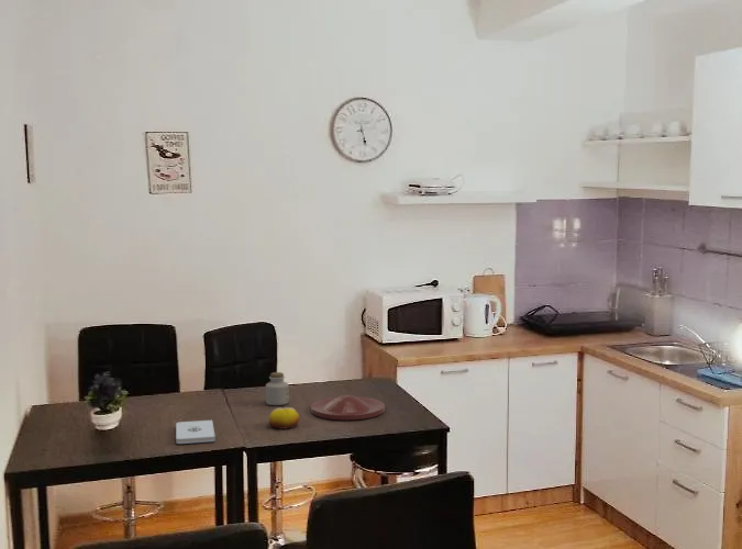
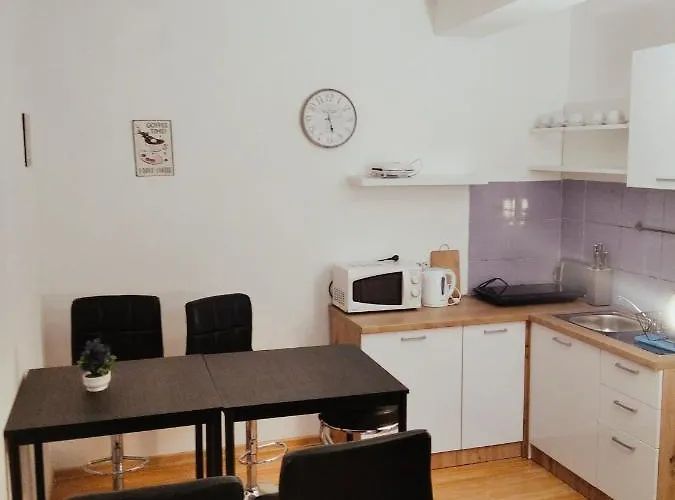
- notepad (195, 432)
- plate (347, 402)
- jar (277, 388)
- fruit (284, 416)
